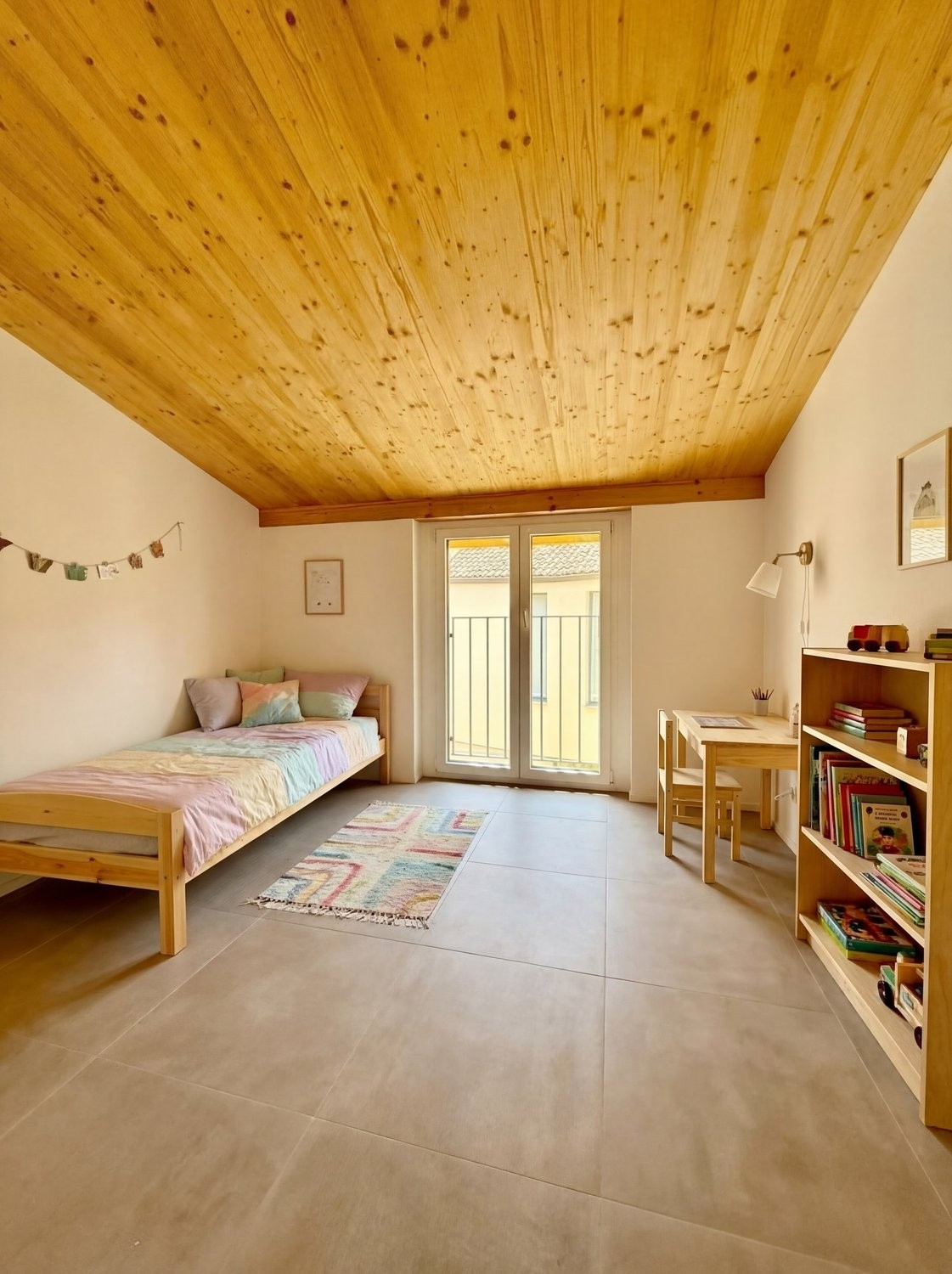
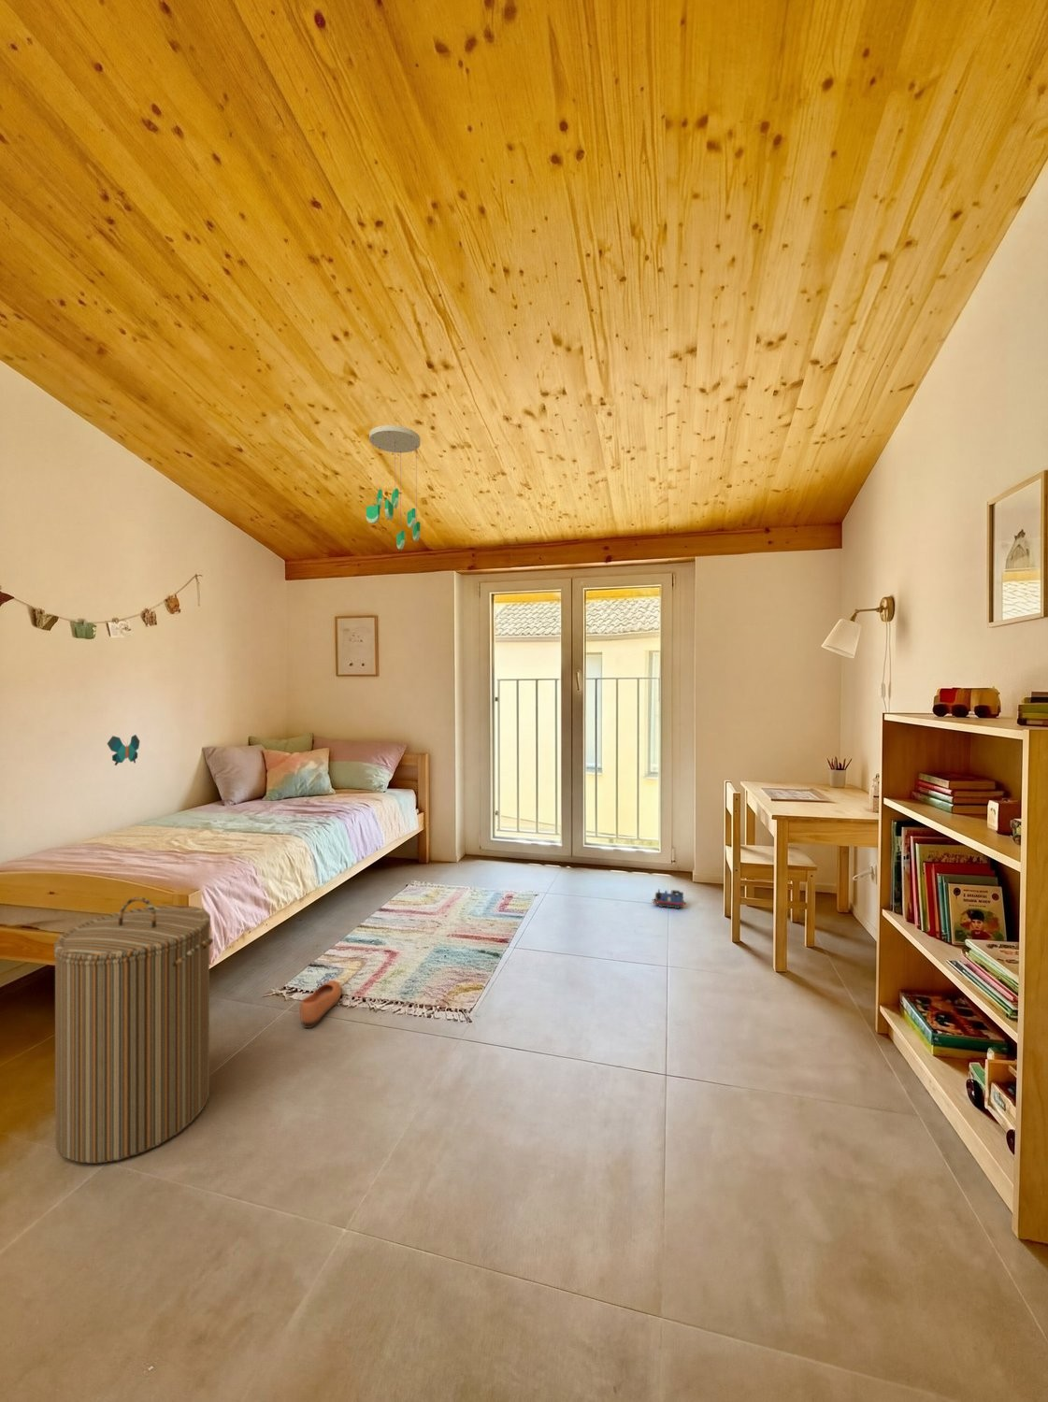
+ decorative butterfly (125, 749)
+ toy train (668, 898)
+ ceiling mobile (394, 491)
+ shoe (320, 996)
+ laundry hamper (137, 1006)
